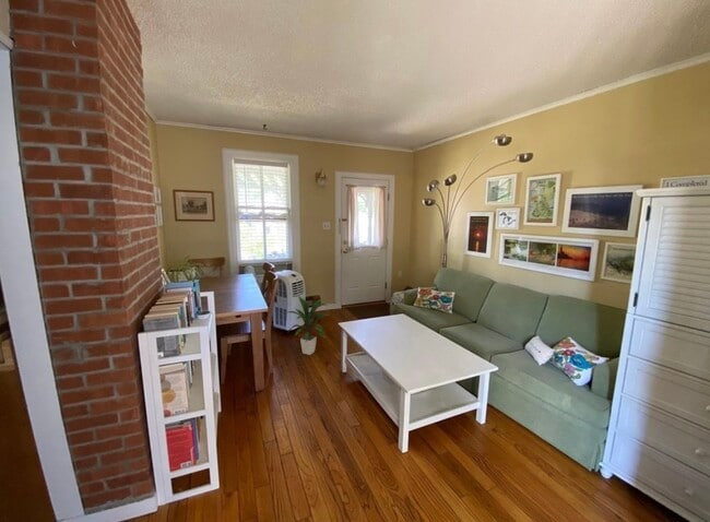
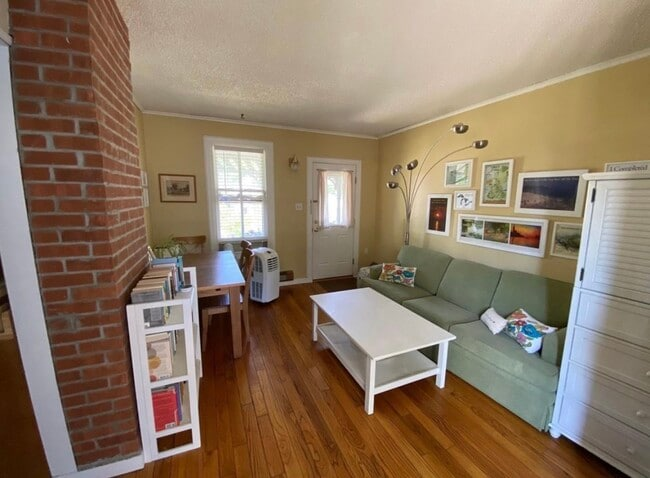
- indoor plant (310, 324)
